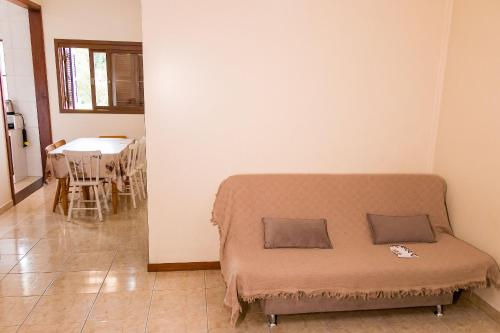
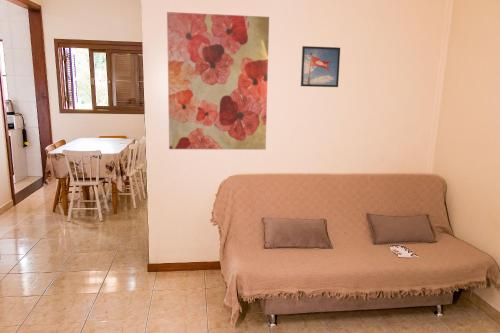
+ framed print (320, 67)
+ wall art (218, 83)
